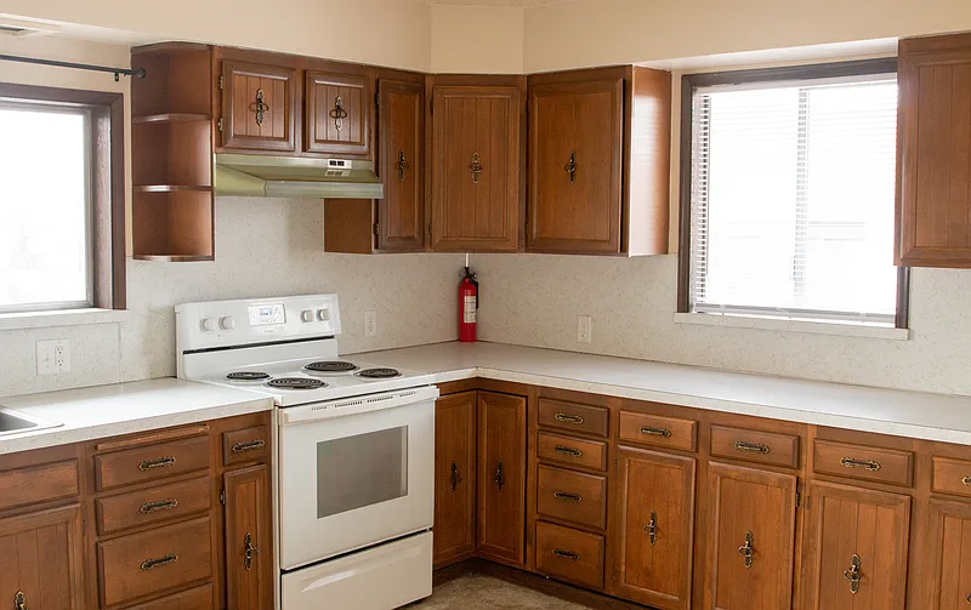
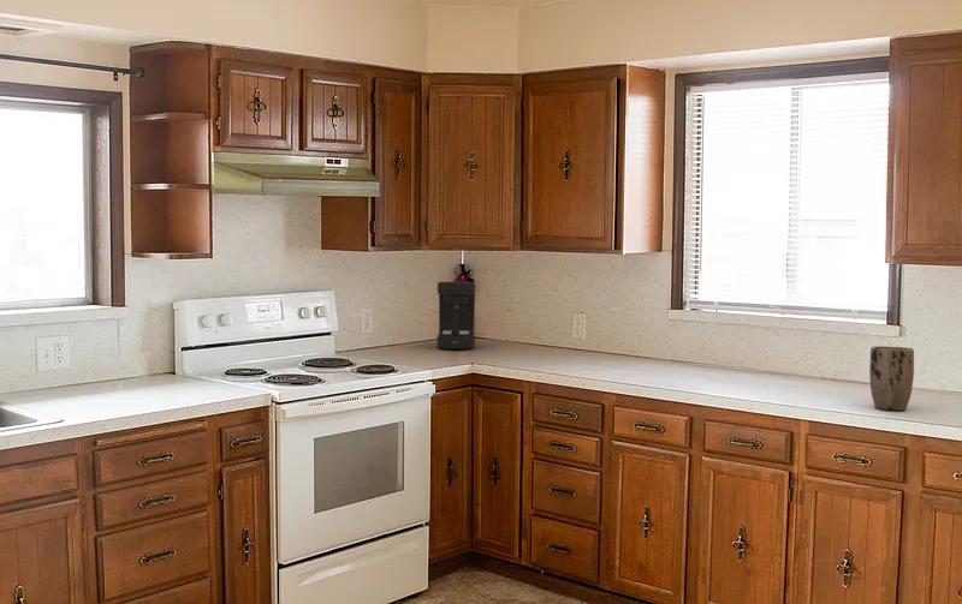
+ coffee maker (456, 315)
+ plant pot (891, 377)
